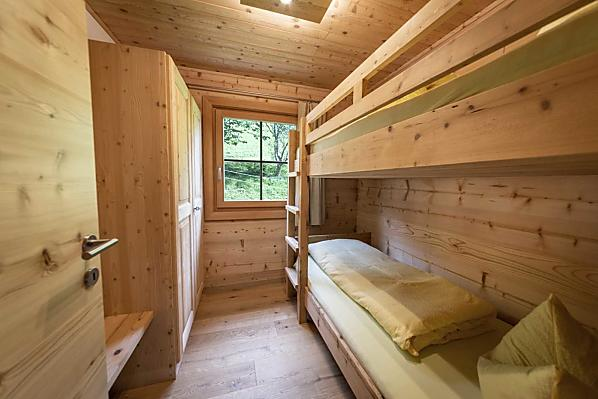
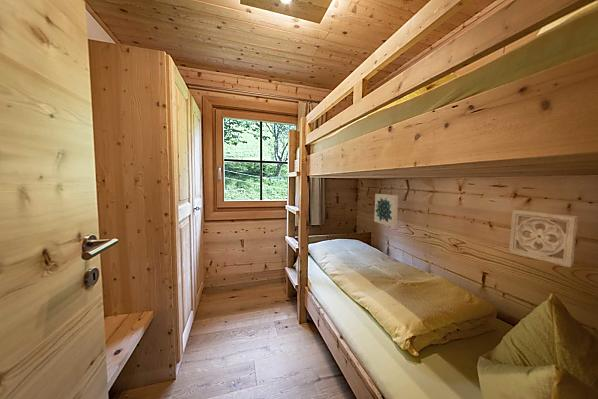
+ wall ornament (540, 235)
+ wall art (385, 209)
